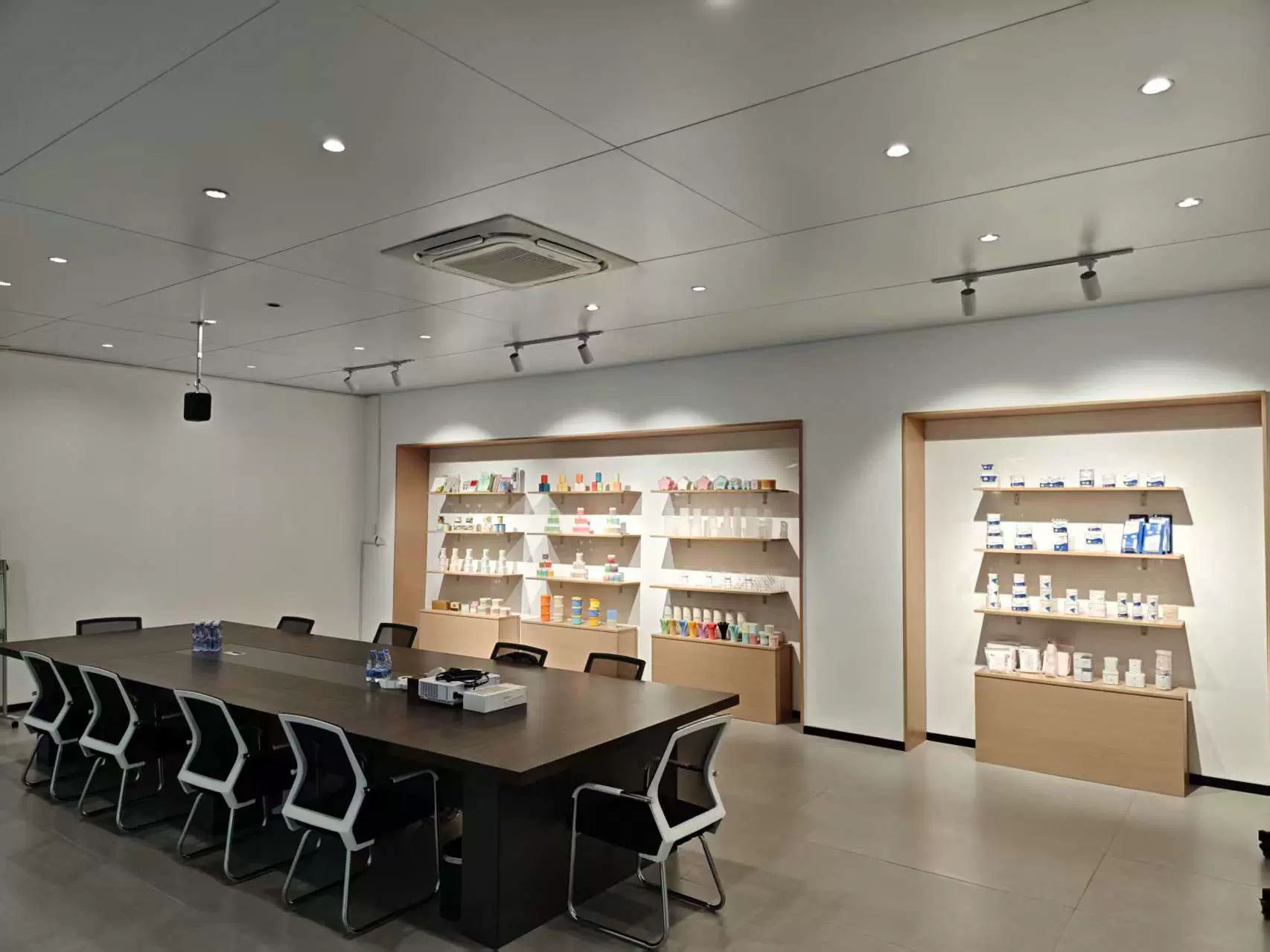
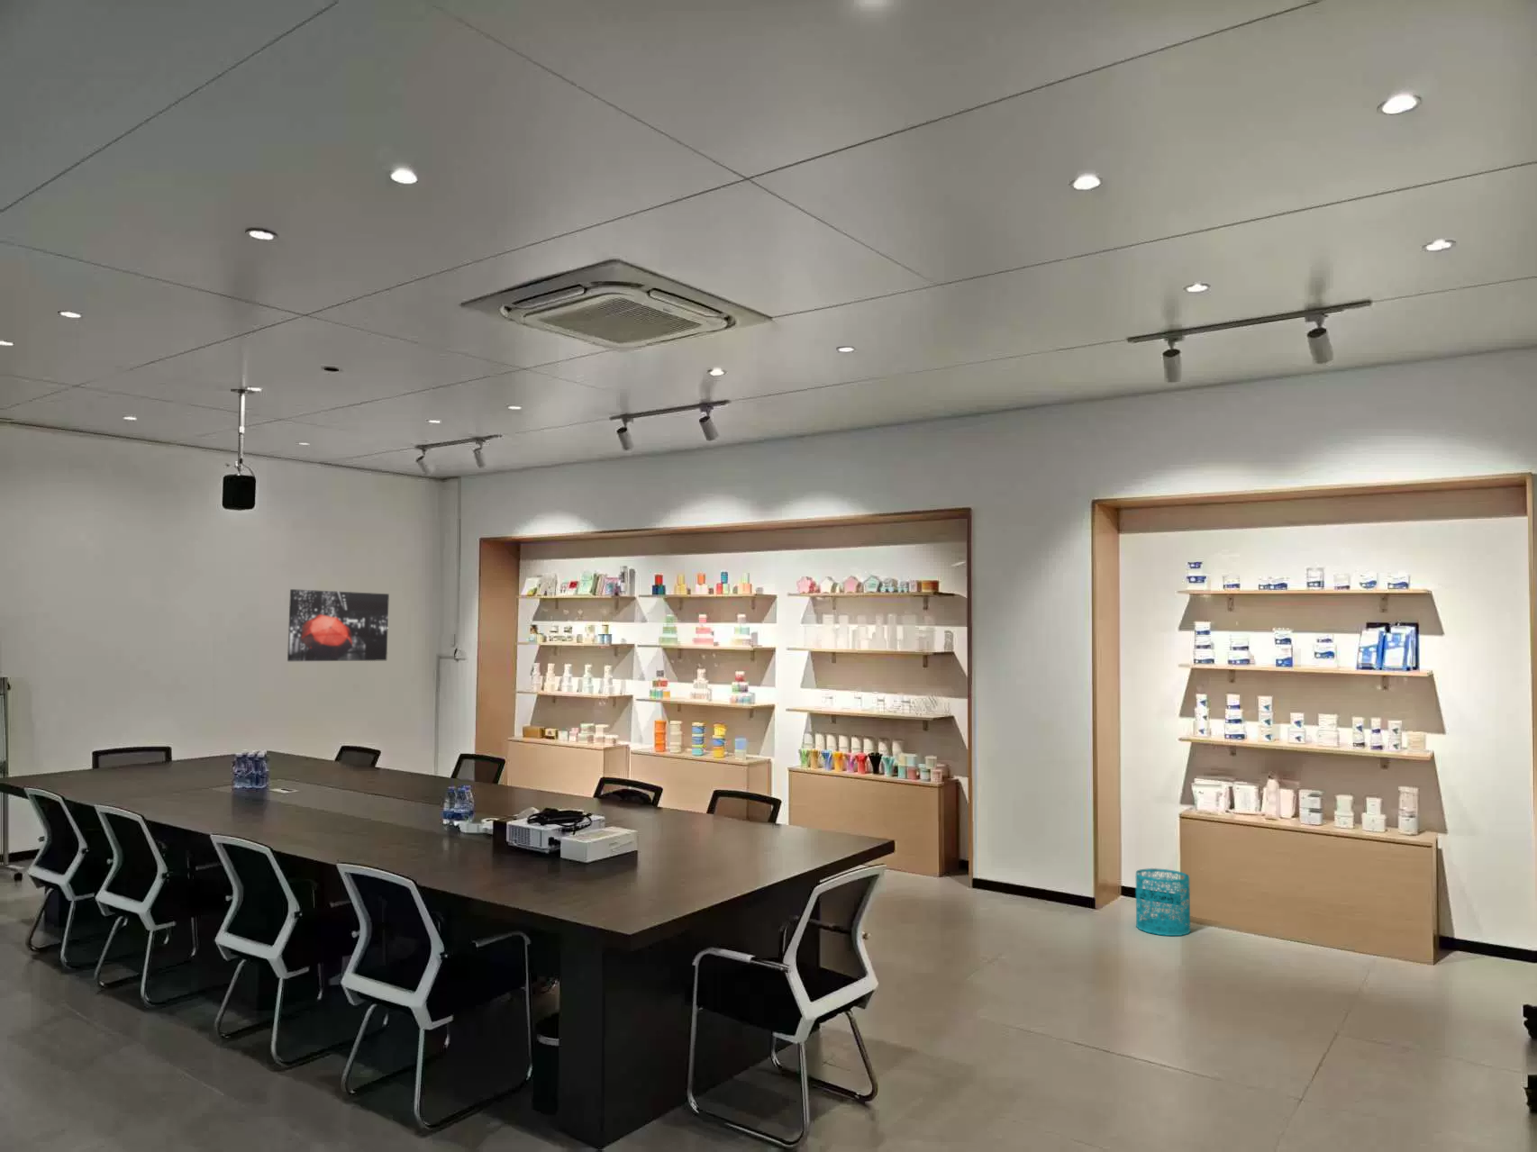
+ wastebasket (1162, 900)
+ wall art (340, 626)
